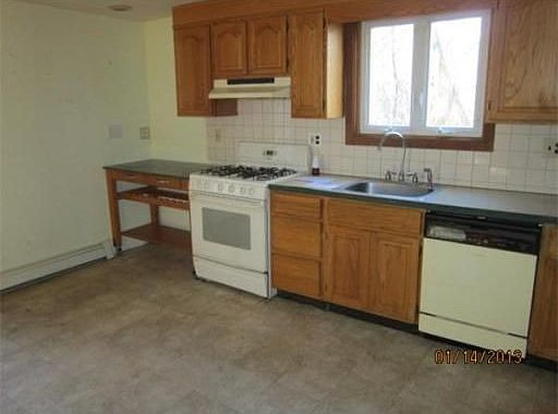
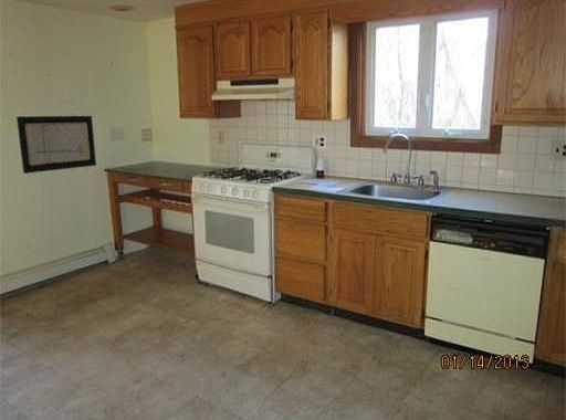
+ wall art (59, 143)
